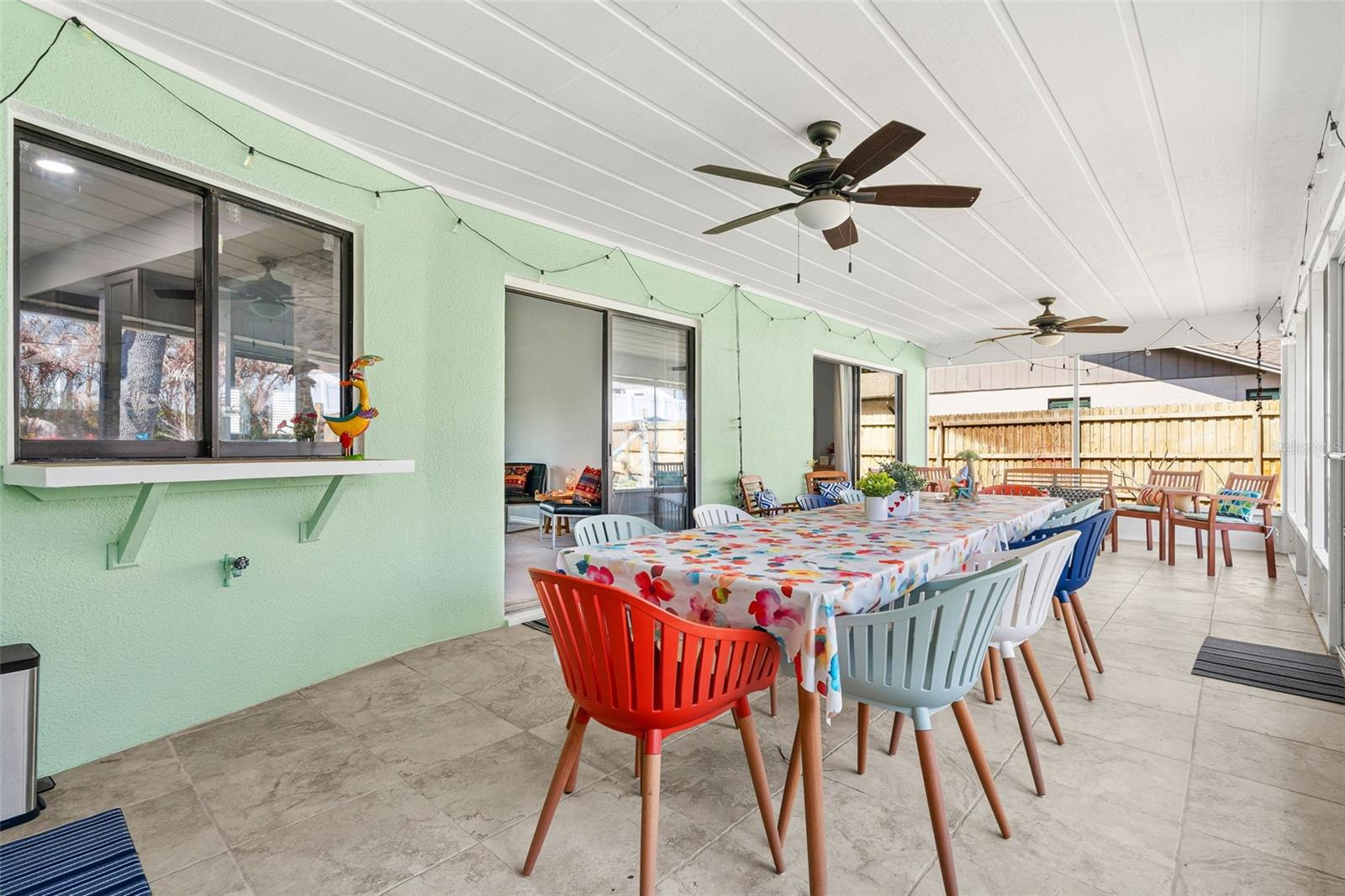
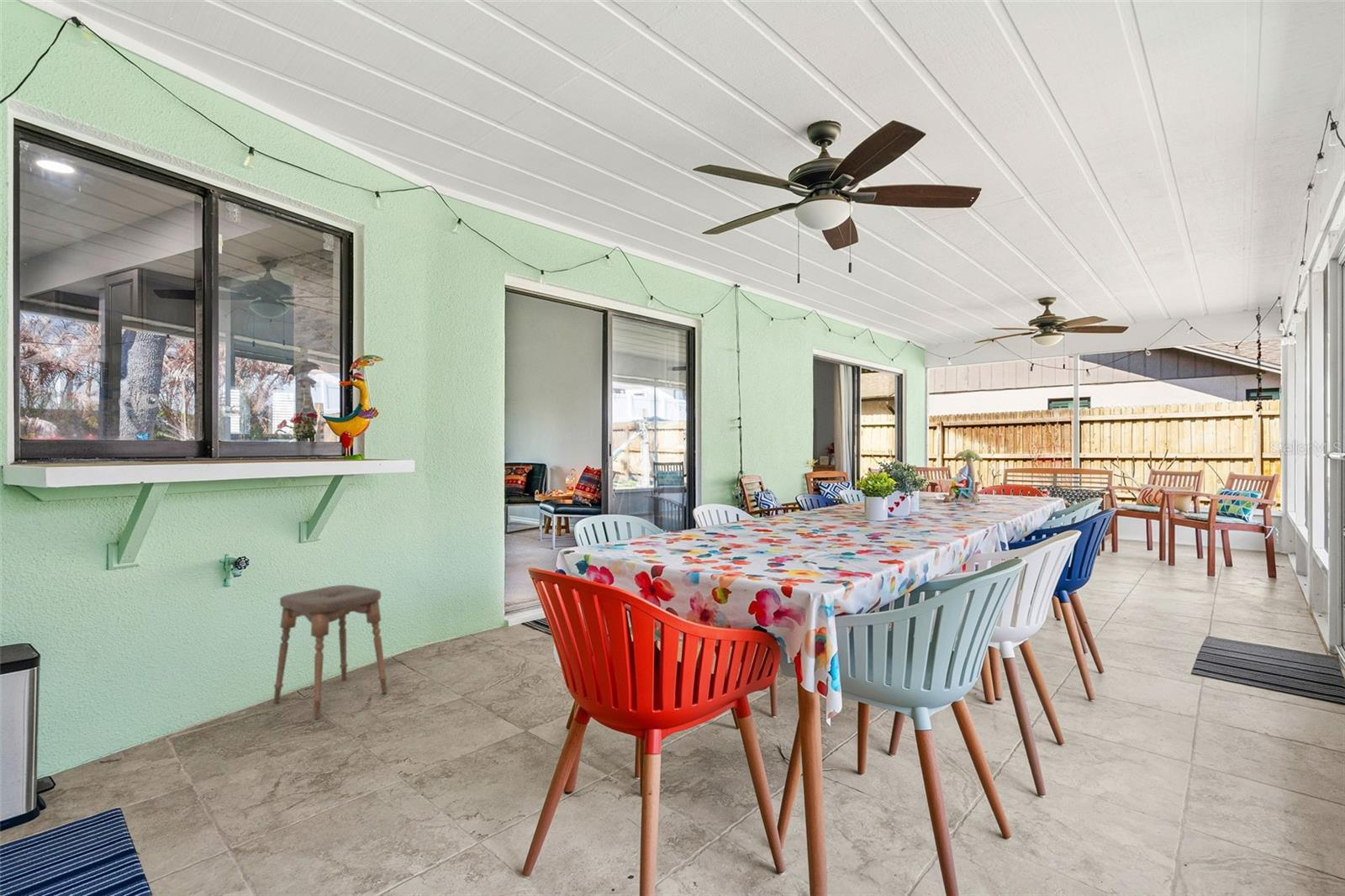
+ stool (324, 646)
